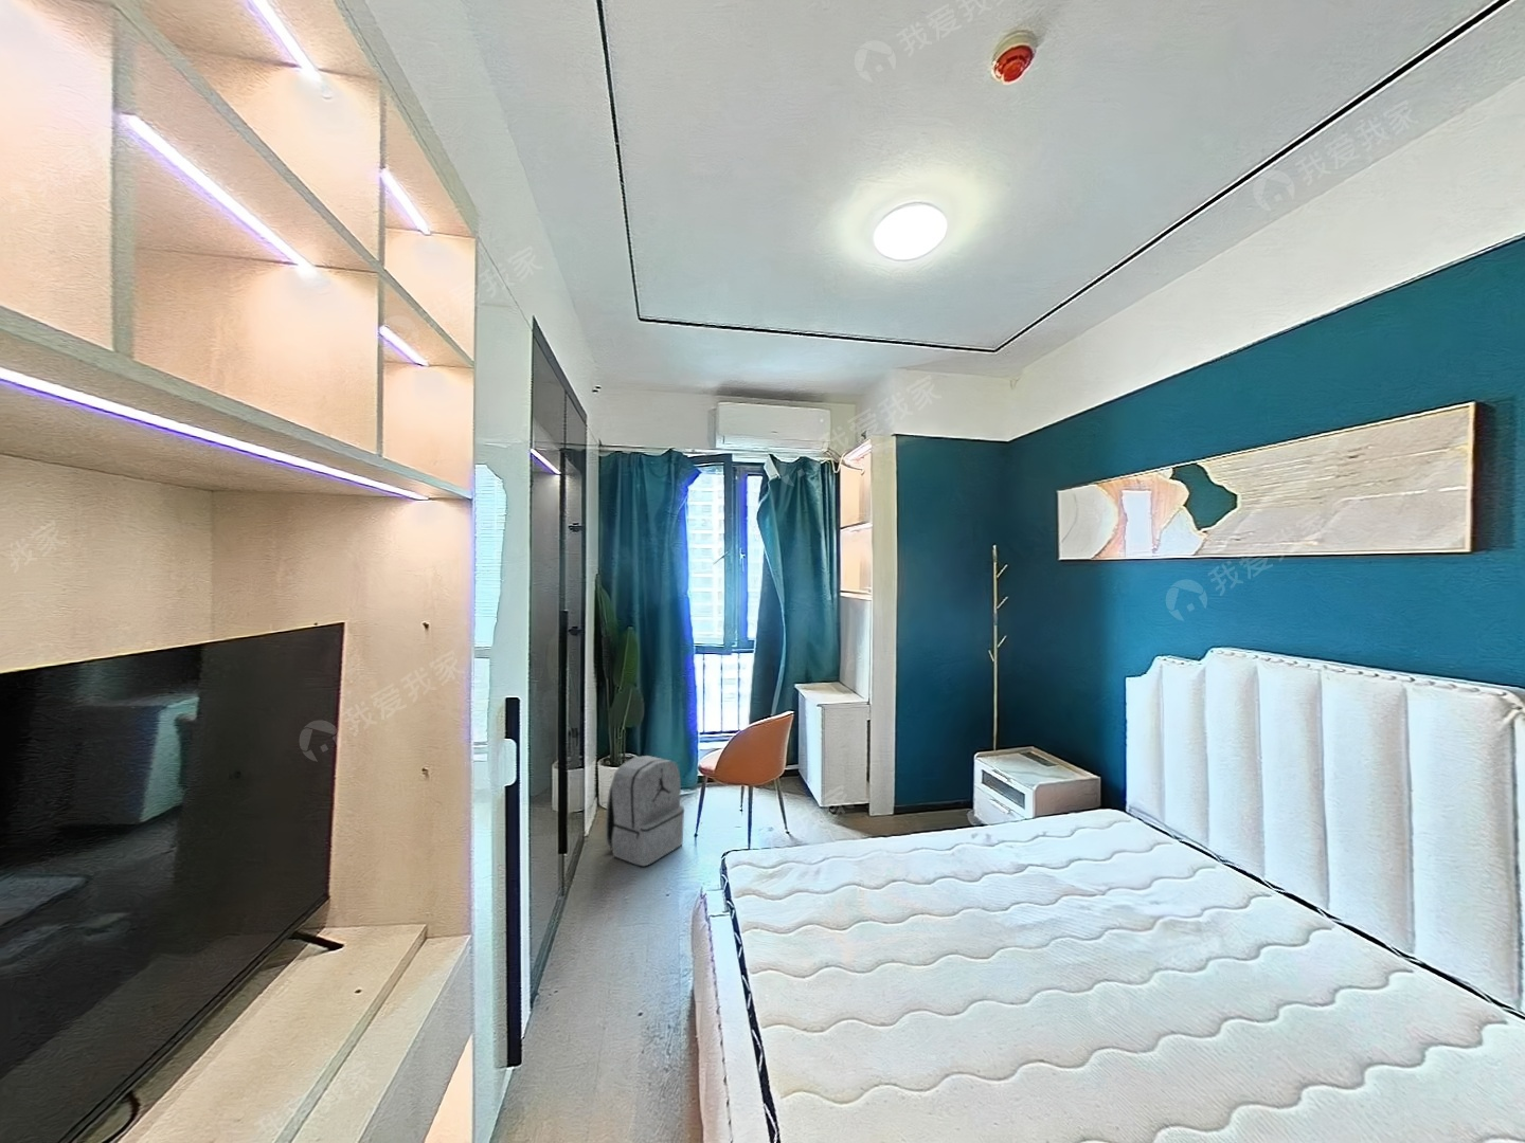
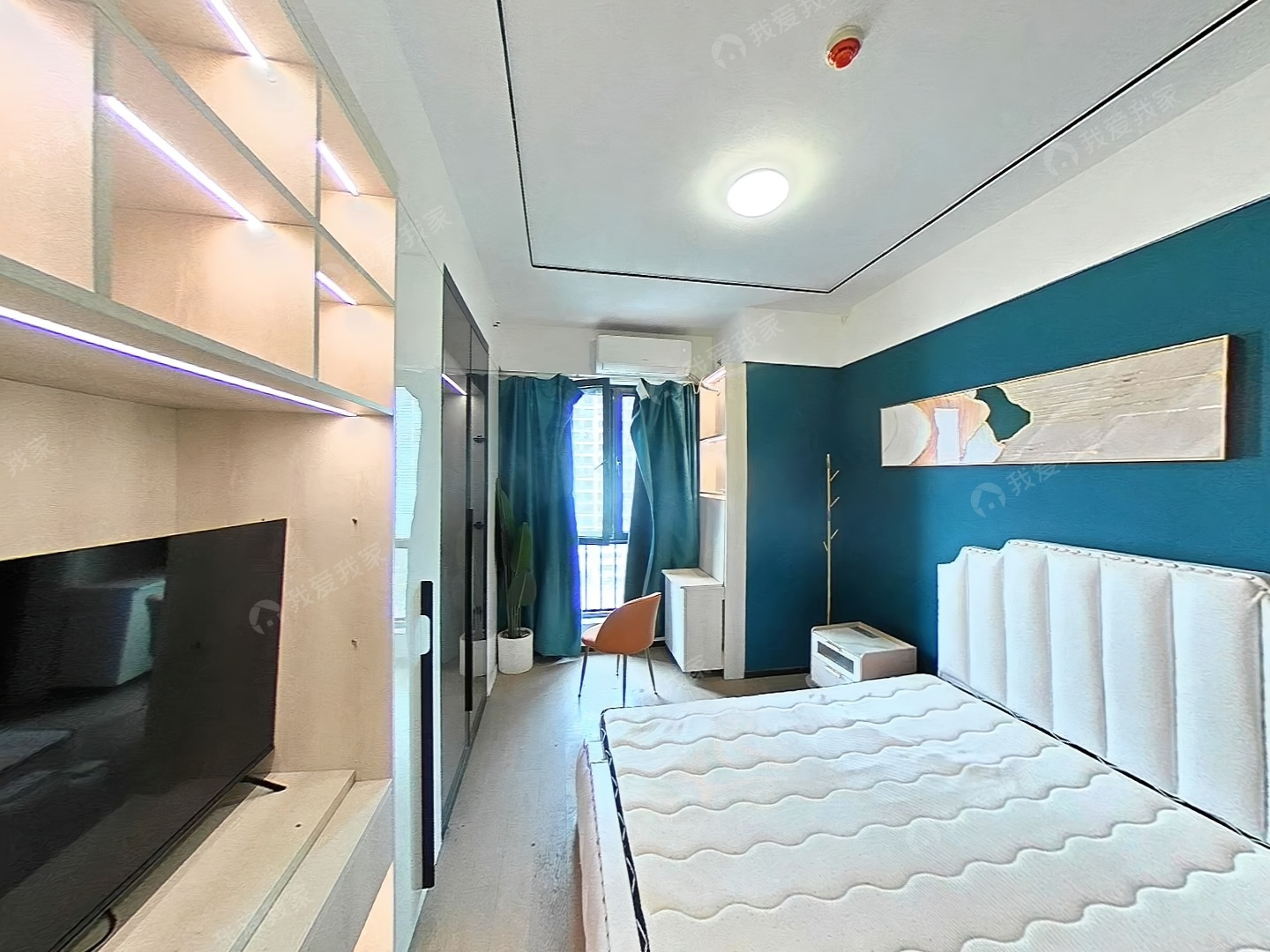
- backpack (642, 803)
